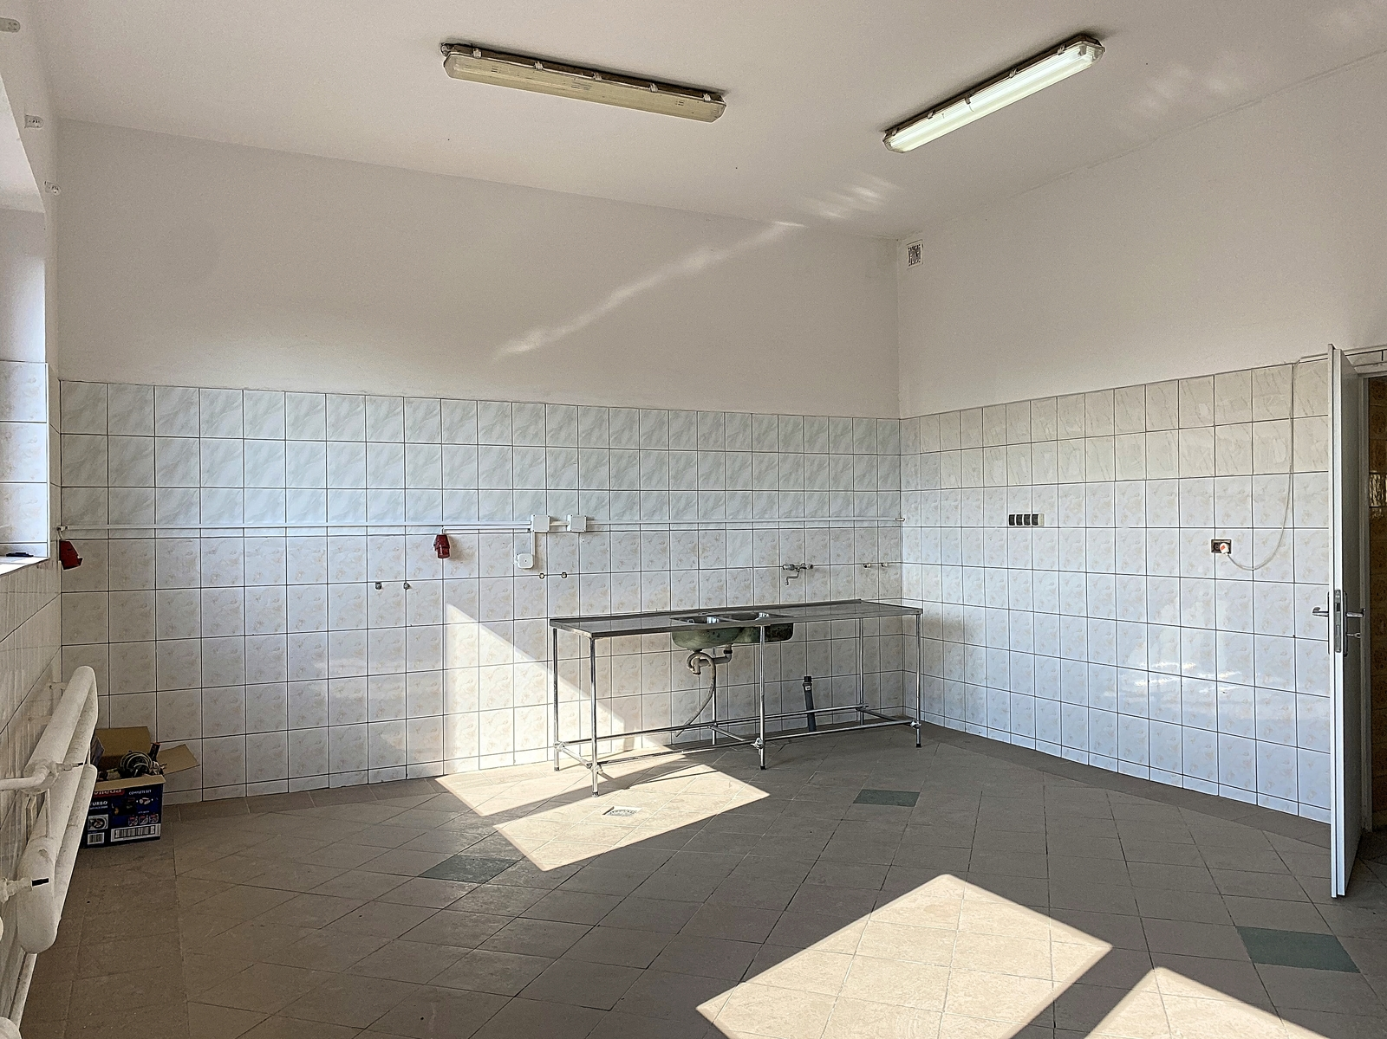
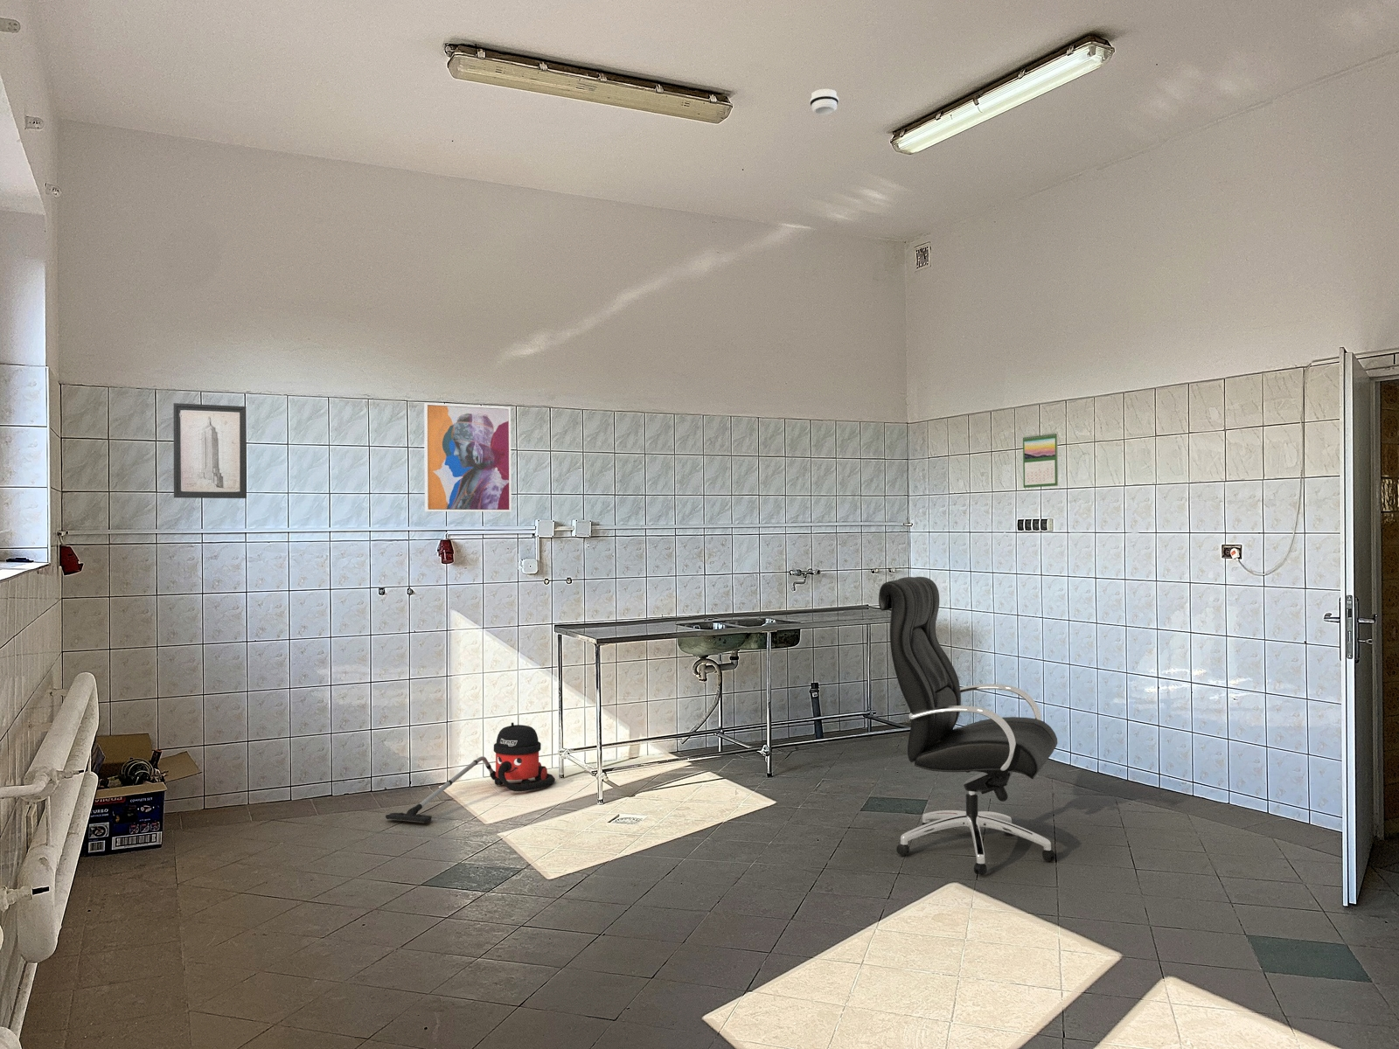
+ smoke detector (824, 102)
+ calendar (1040, 459)
+ wall art (209, 451)
+ office chair (972, 712)
+ vacuum cleaner (473, 765)
+ wall art (468, 458)
